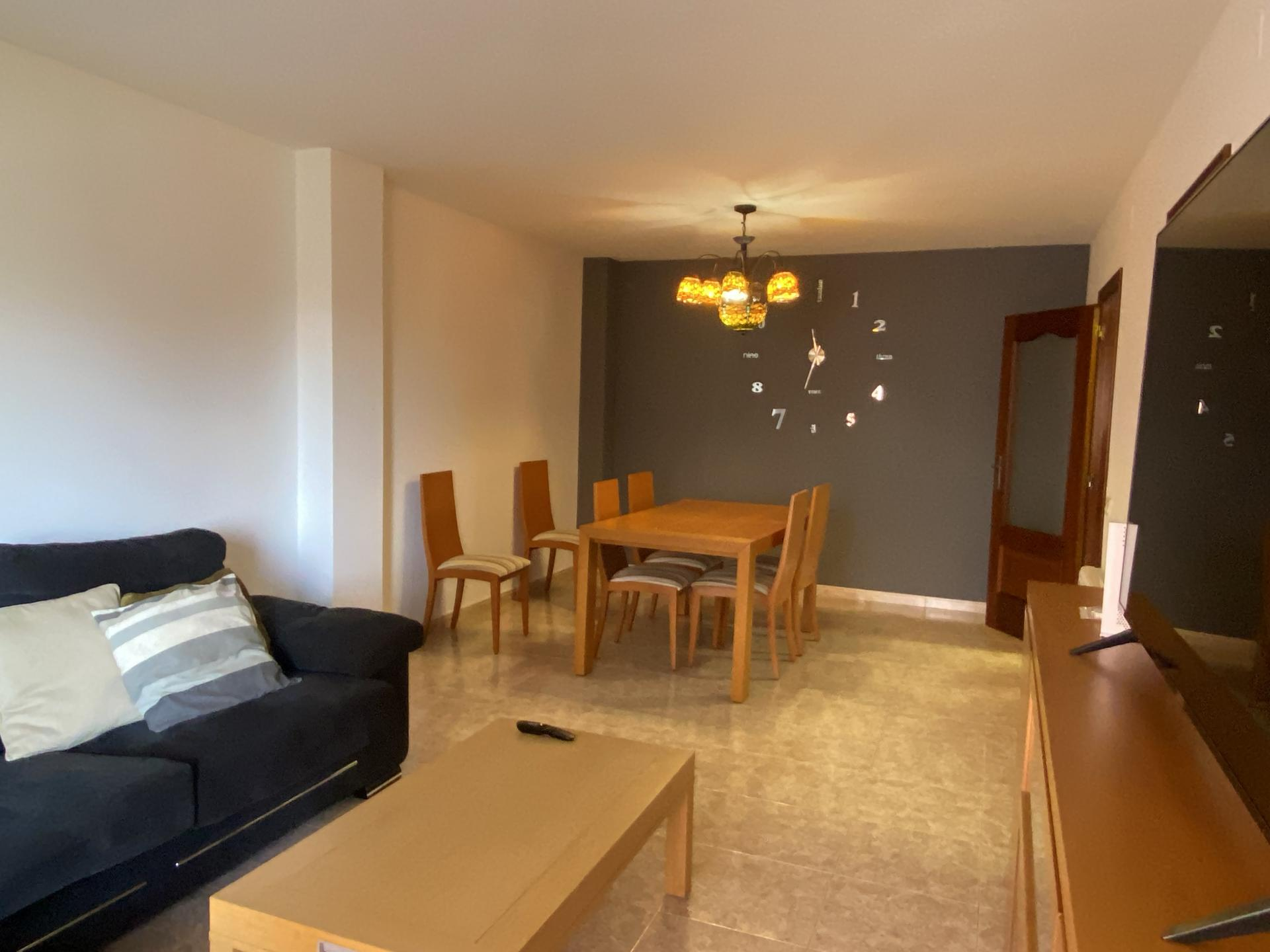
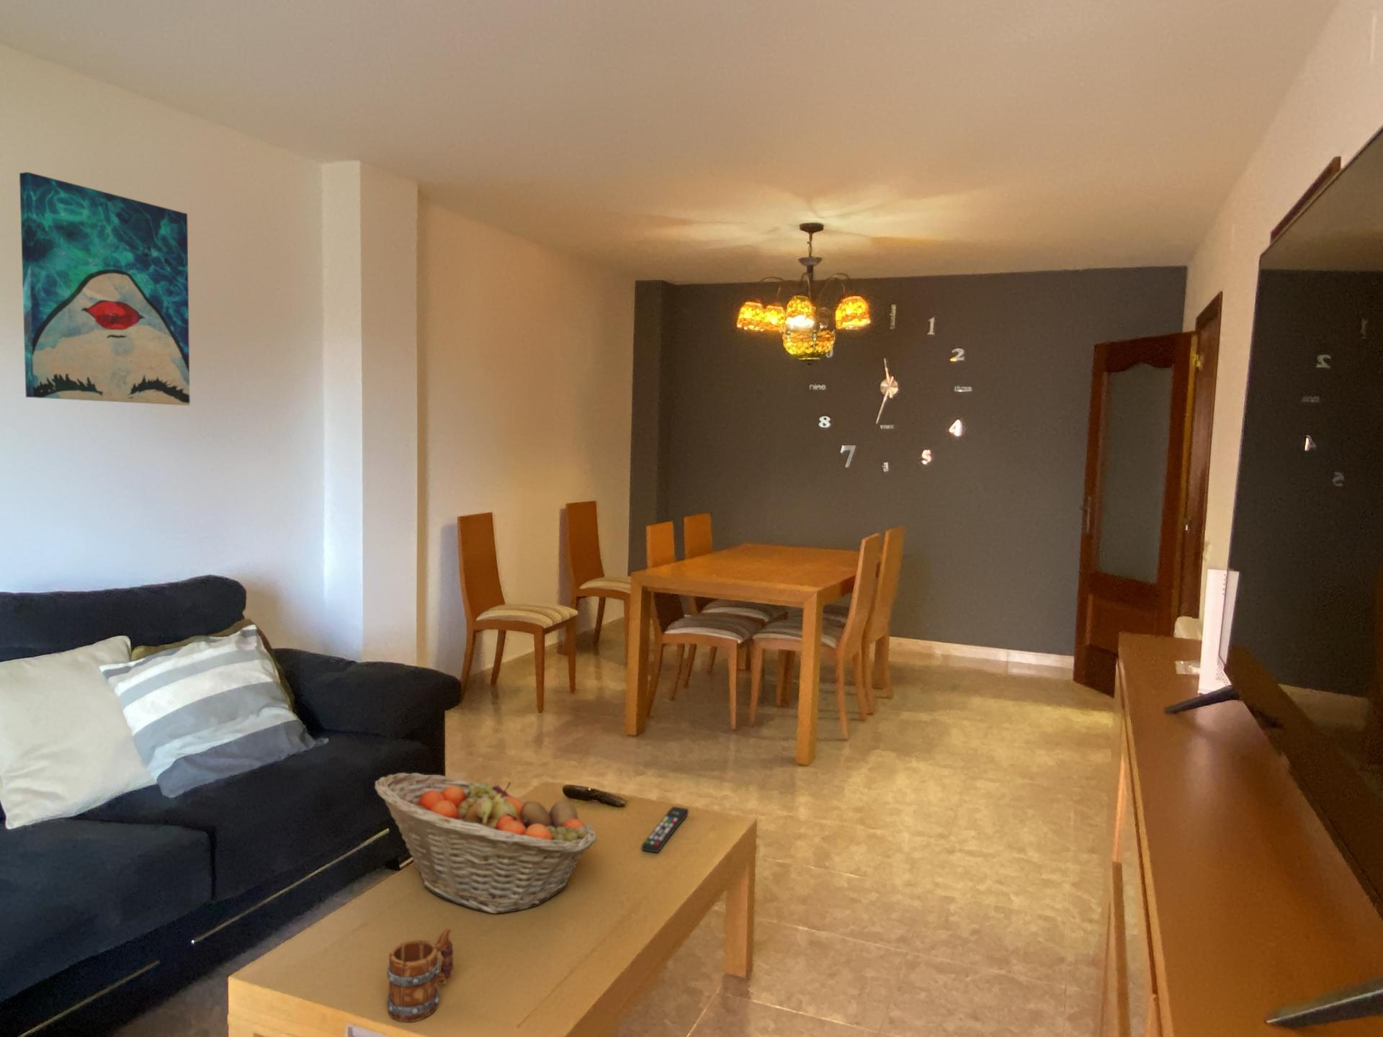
+ mug (421, 972)
+ remote control (665, 828)
+ wall art (112, 298)
+ fruit basket (485, 828)
